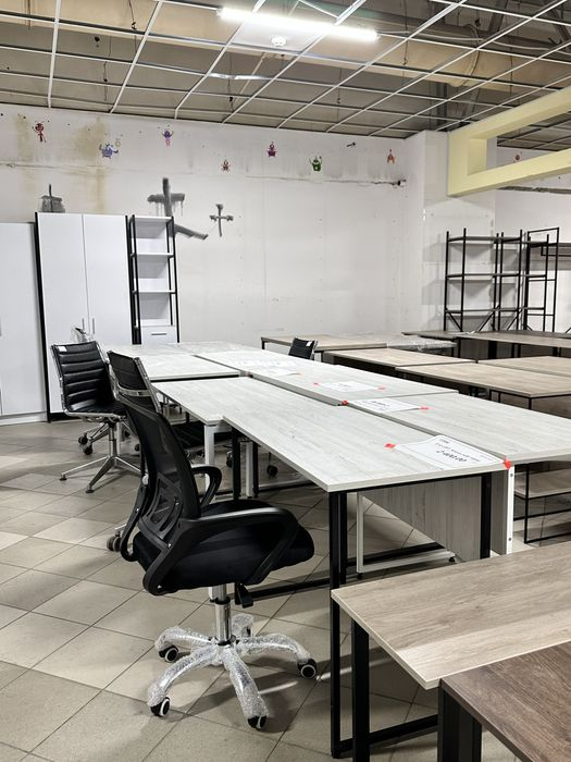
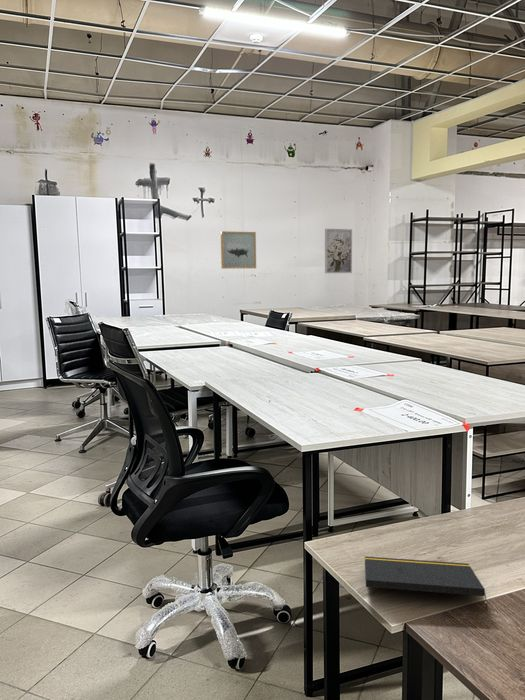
+ wall art (338, 251)
+ notepad (419, 574)
+ wall art (238, 250)
